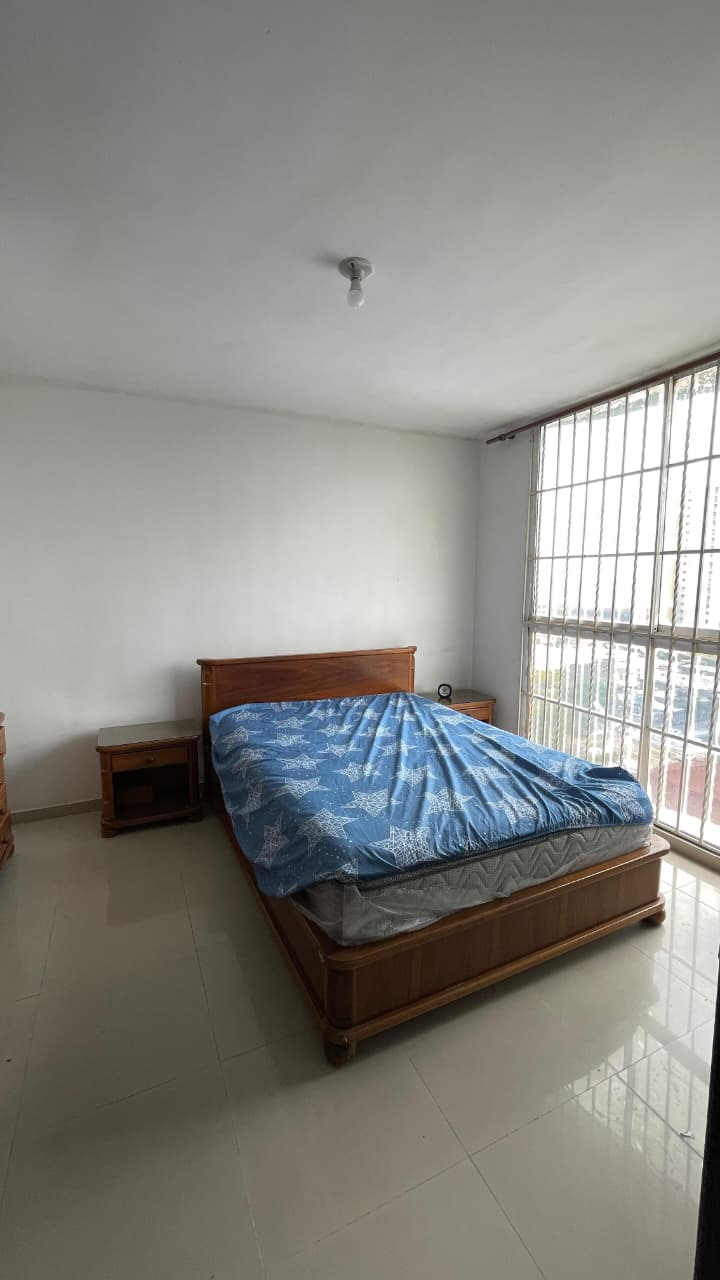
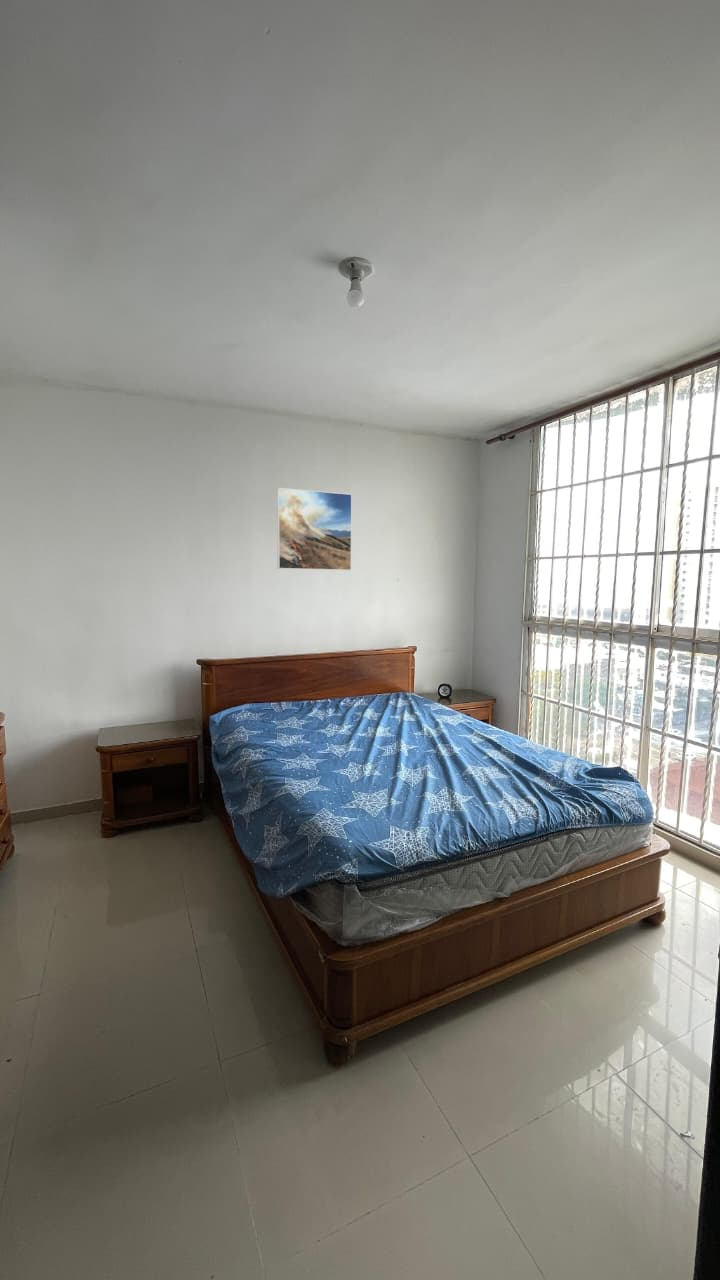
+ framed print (315, 530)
